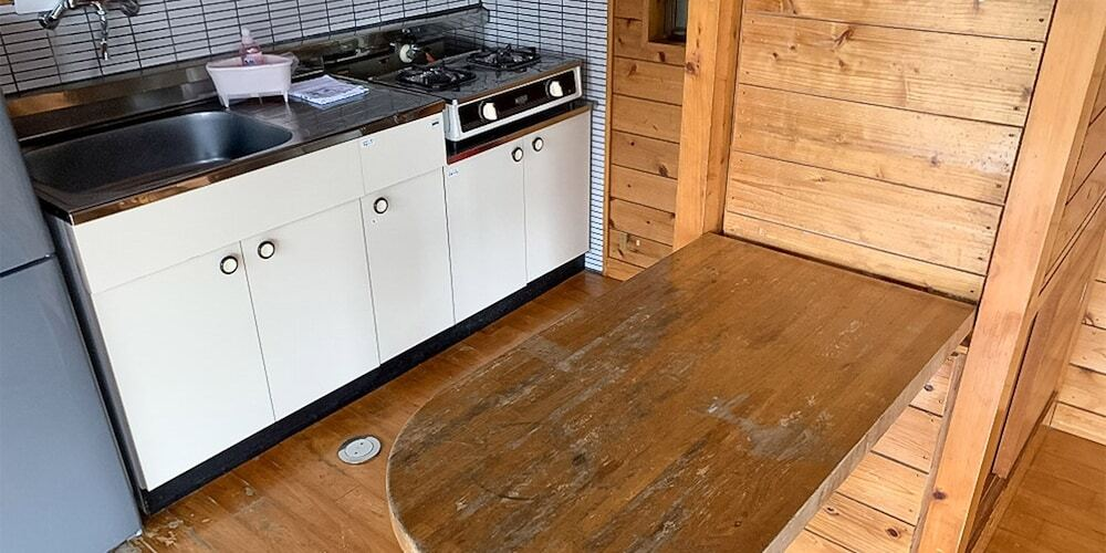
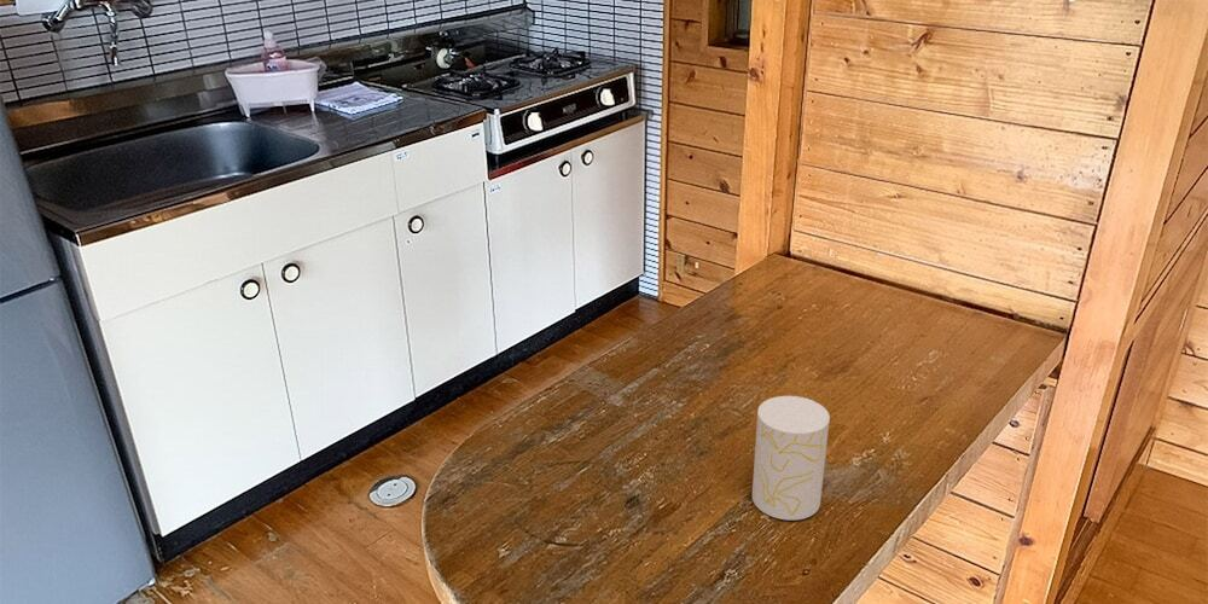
+ cup (789, 457)
